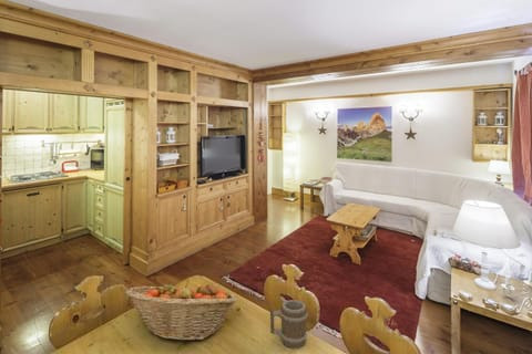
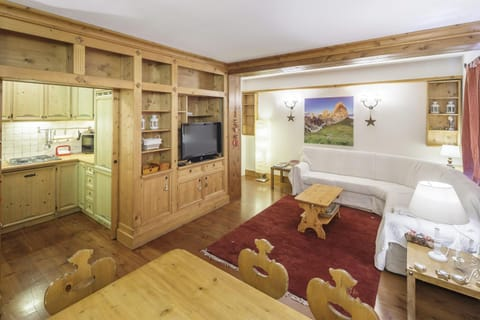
- barrel (288, 322)
- fruit basket (182, 302)
